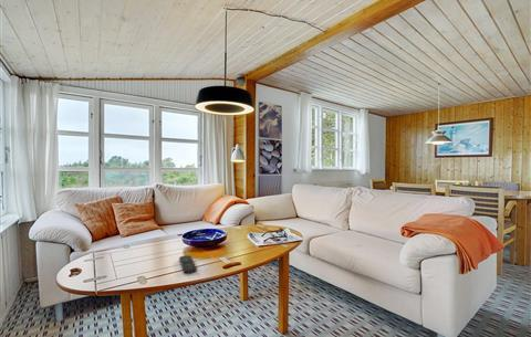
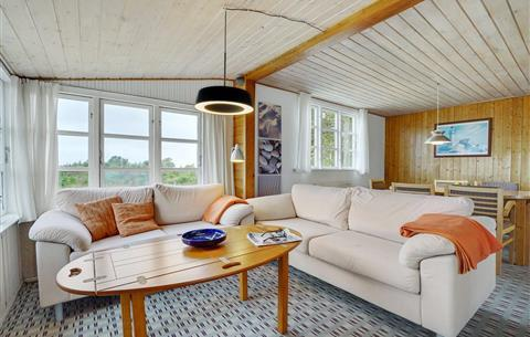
- remote control (187, 263)
